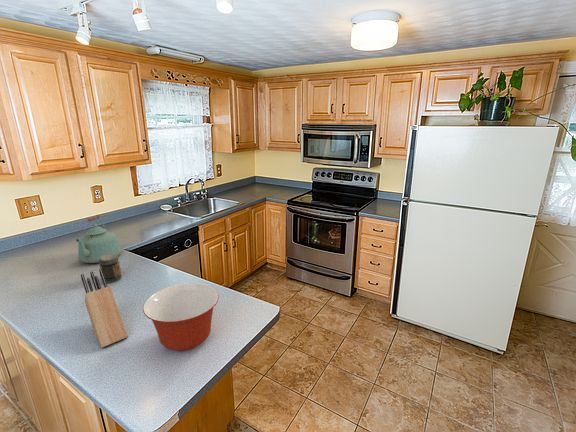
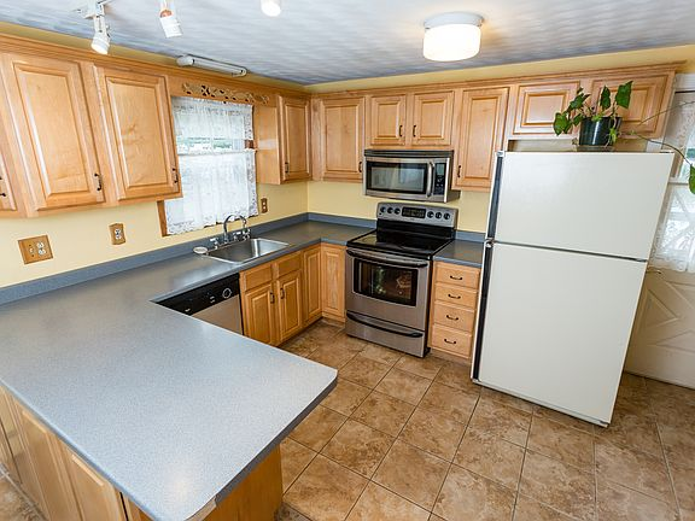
- kettle (94, 238)
- mixing bowl (184, 319)
- jar (110, 268)
- knife block (102, 304)
